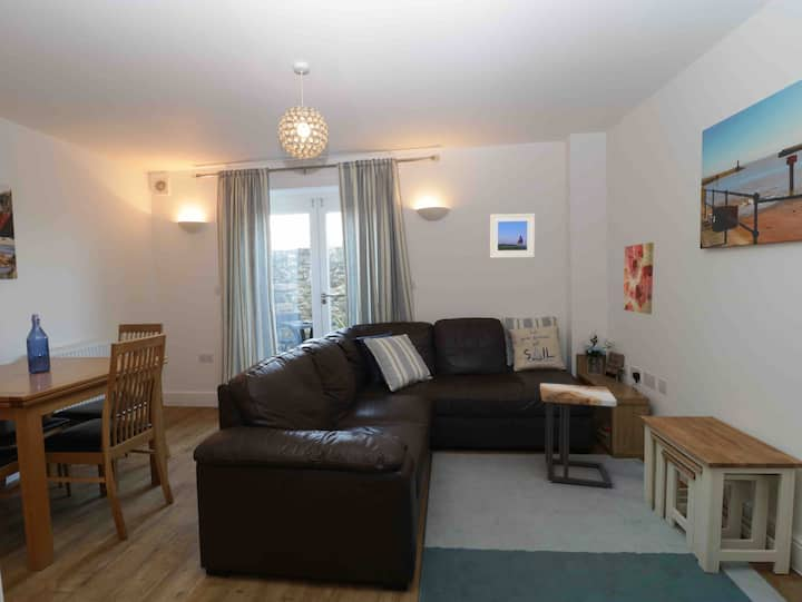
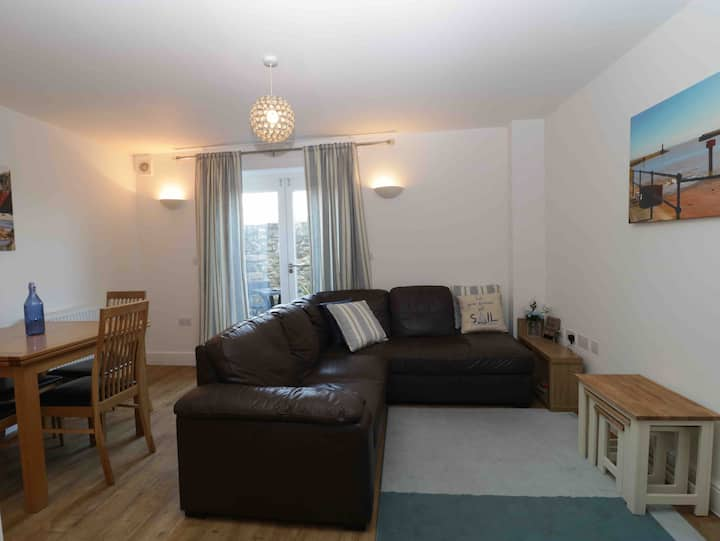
- wall art (637, 278)
- side table (568, 433)
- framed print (511, 236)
